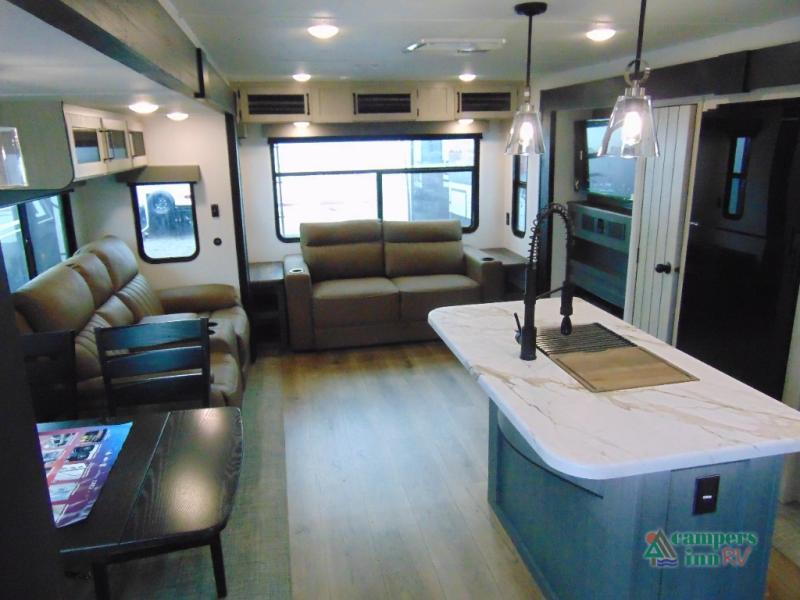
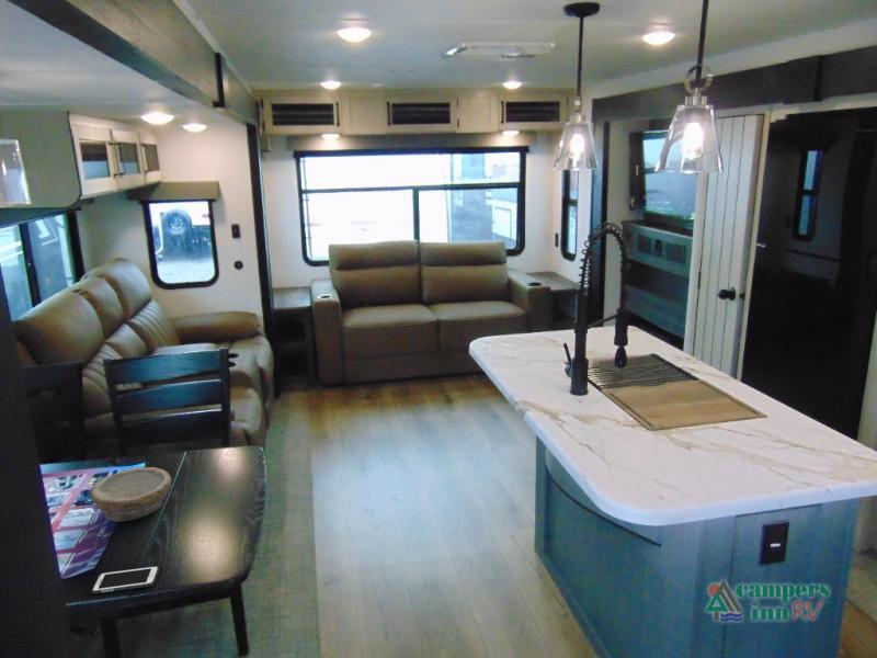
+ cell phone (126, 579)
+ bowl (133, 497)
